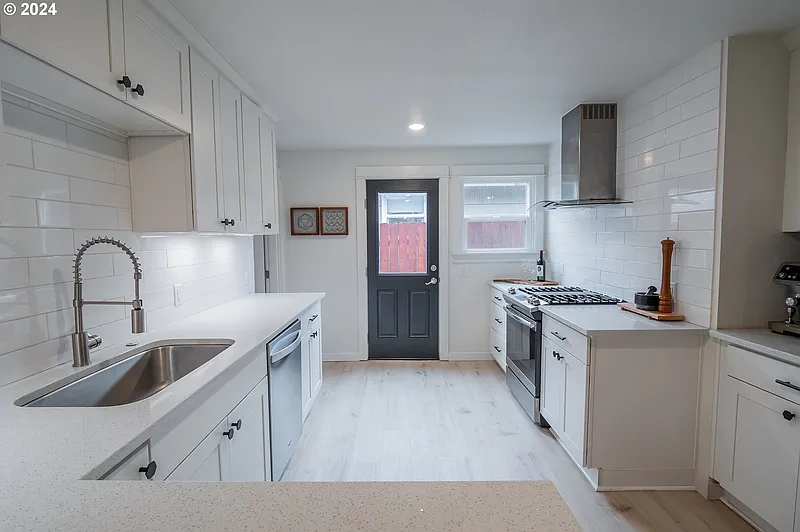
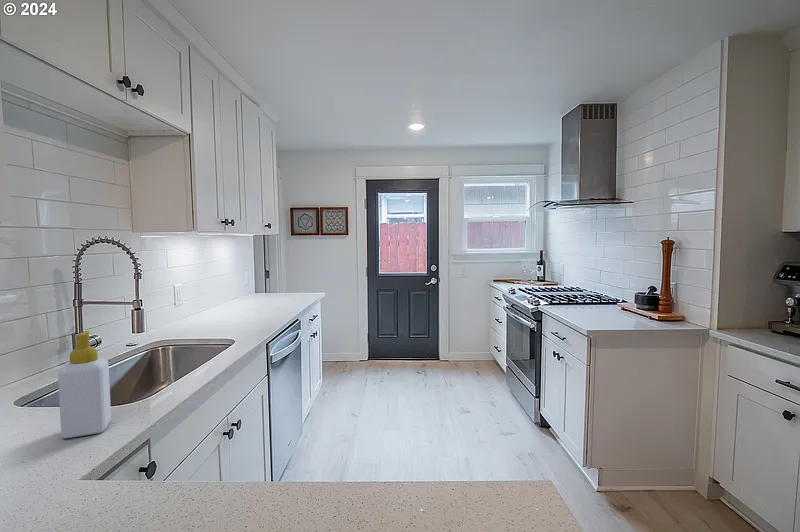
+ soap bottle (85, 382)
